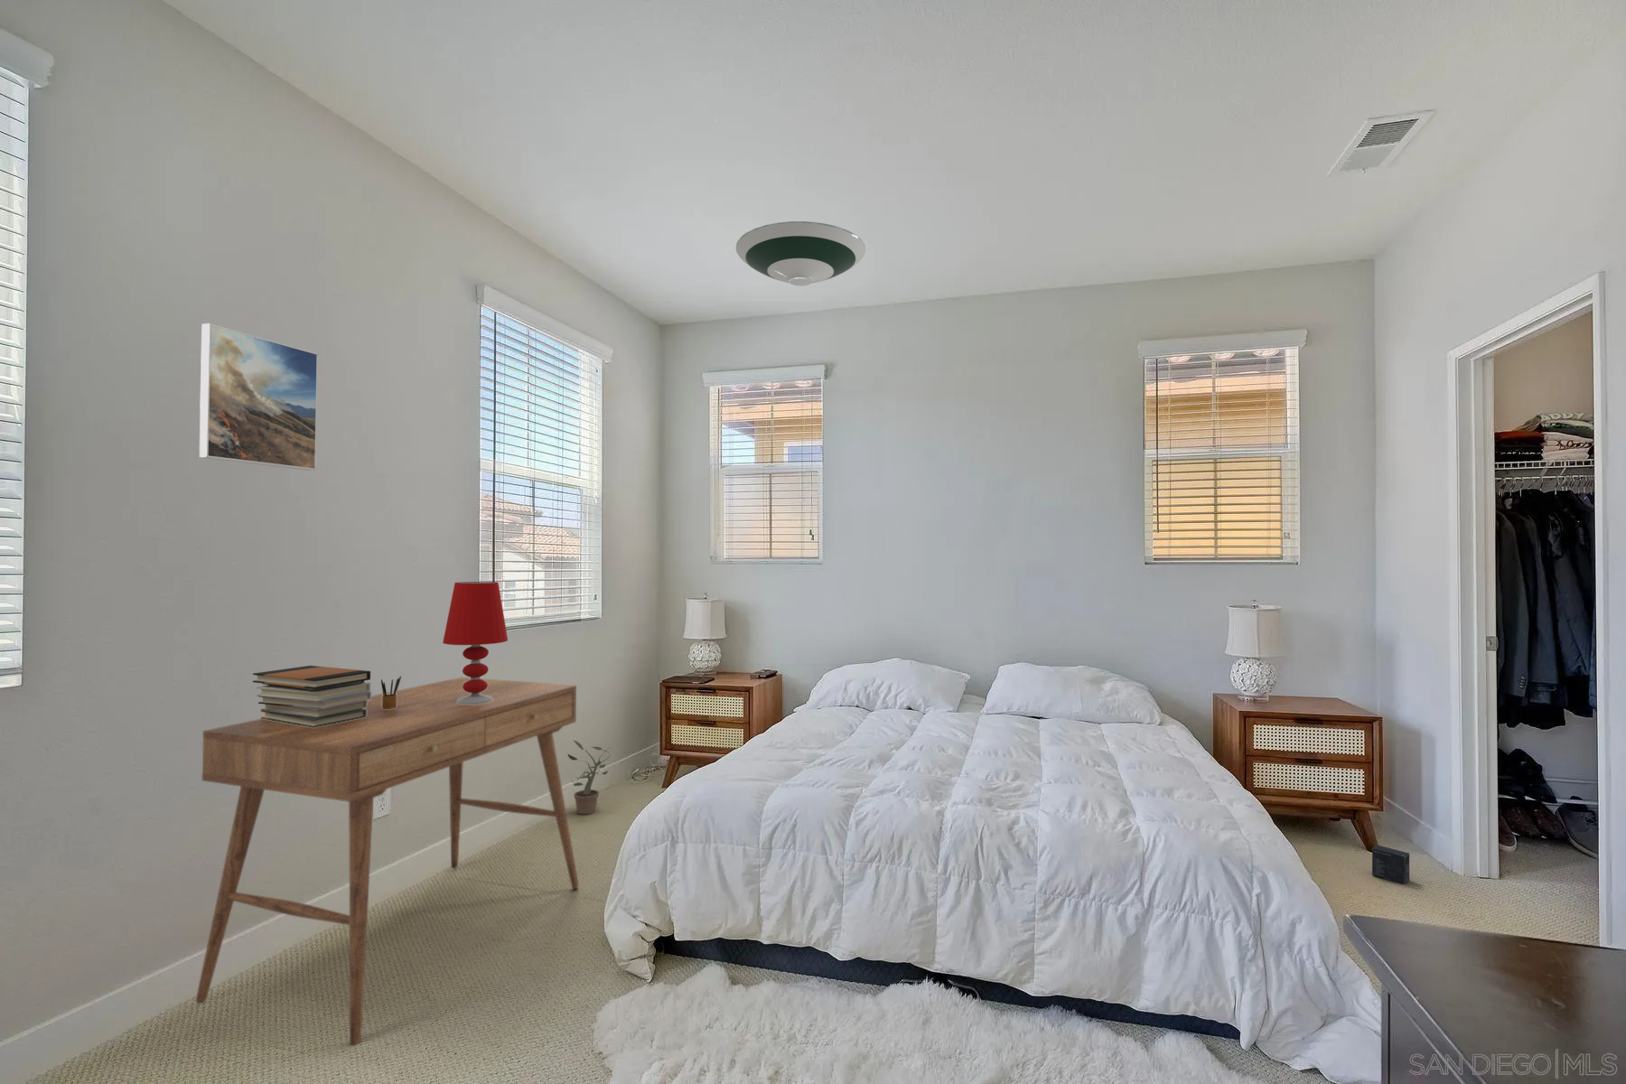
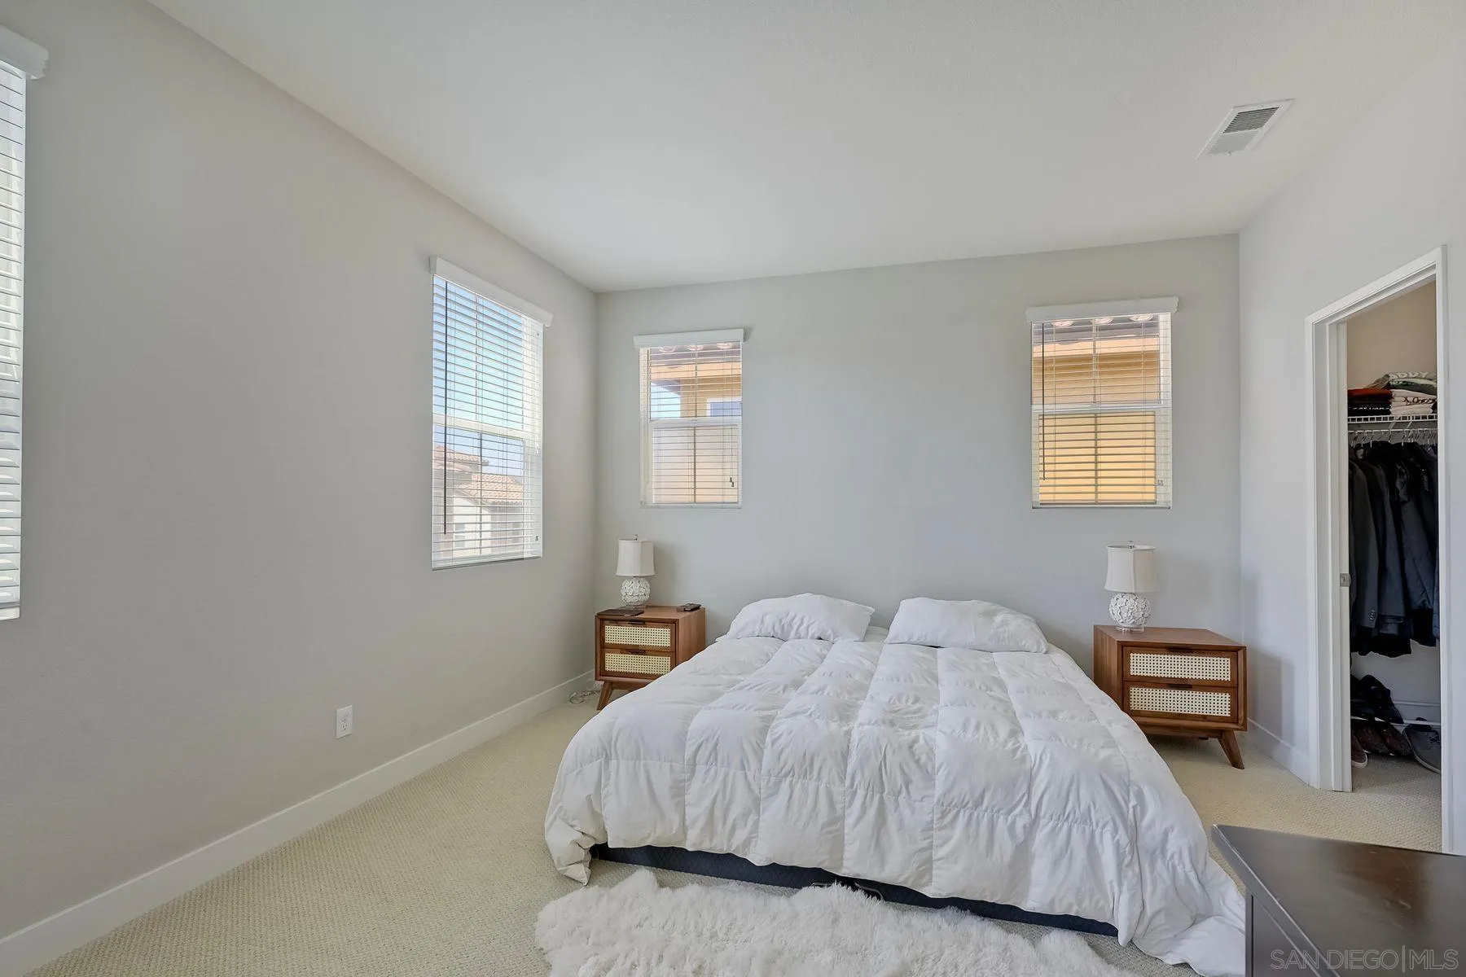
- book stack (313, 693)
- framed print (263, 402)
- desk (450, 820)
- potted plant (590, 773)
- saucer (801, 266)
- box (1390, 864)
- pencil box (391, 691)
- table lamp (475, 640)
